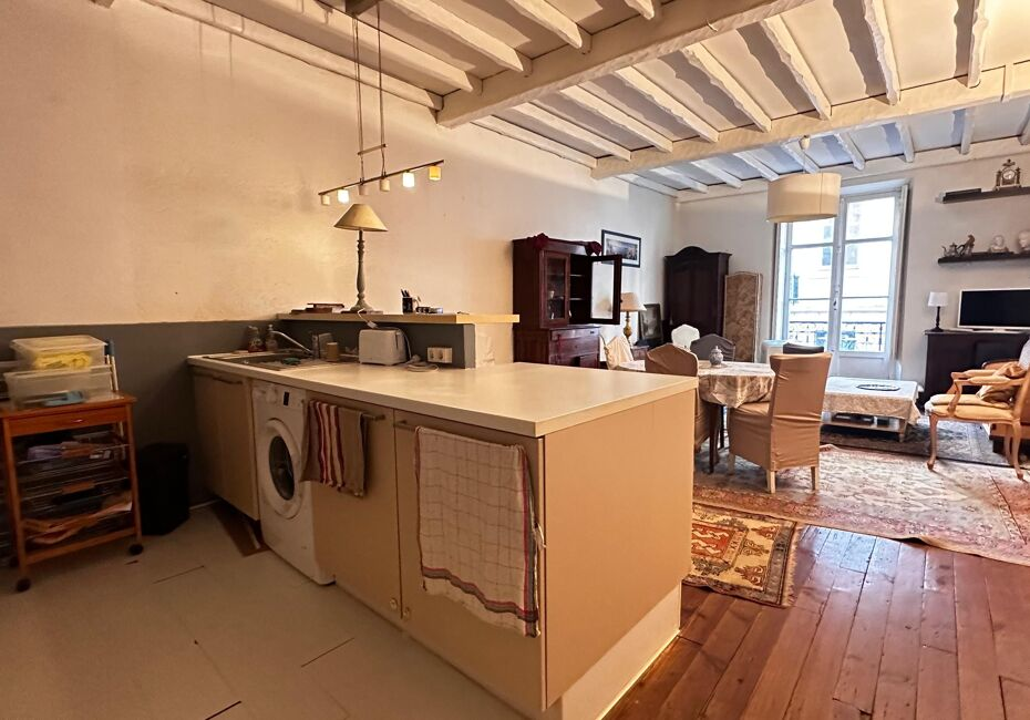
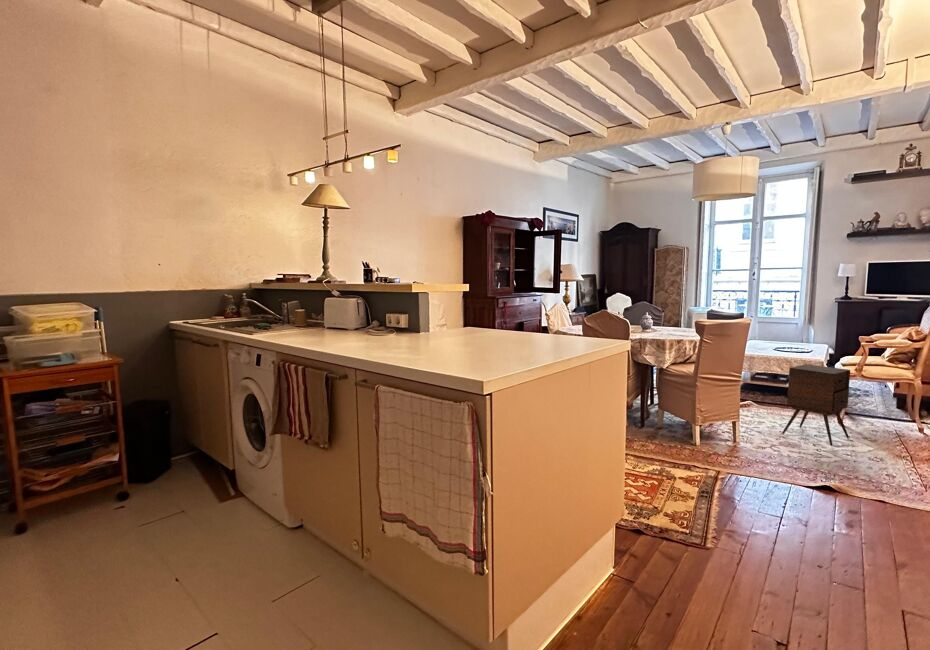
+ side table (817, 402)
